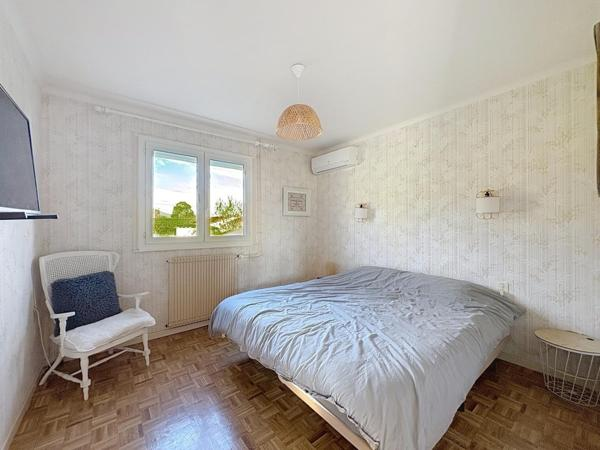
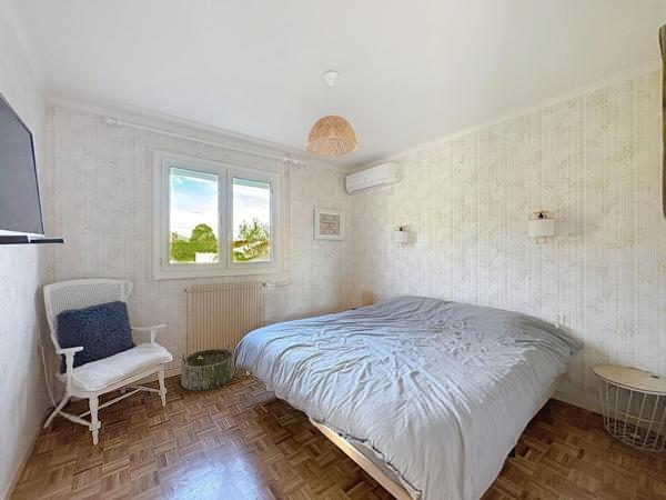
+ basket (208, 363)
